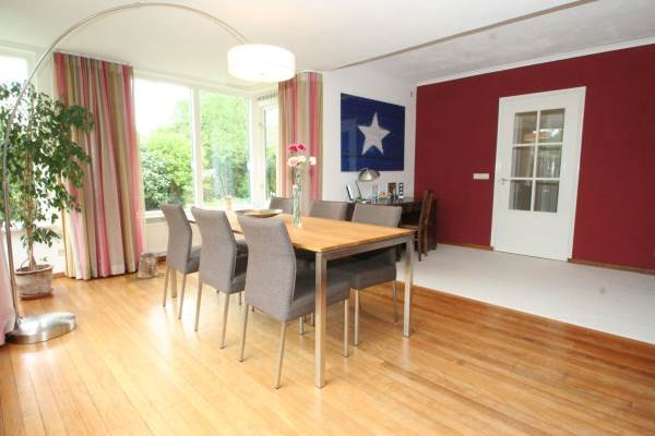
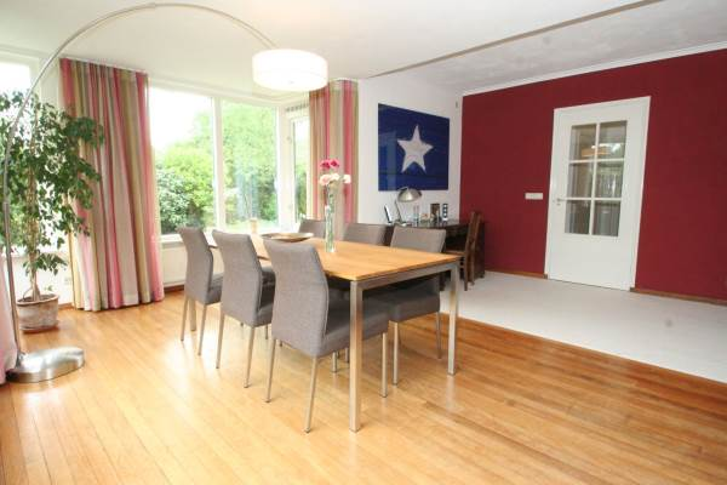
- watering can (151, 263)
